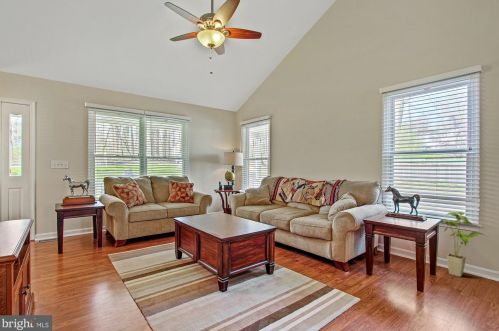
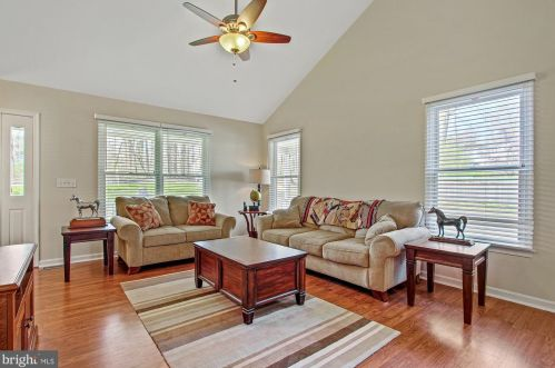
- house plant (462, 244)
